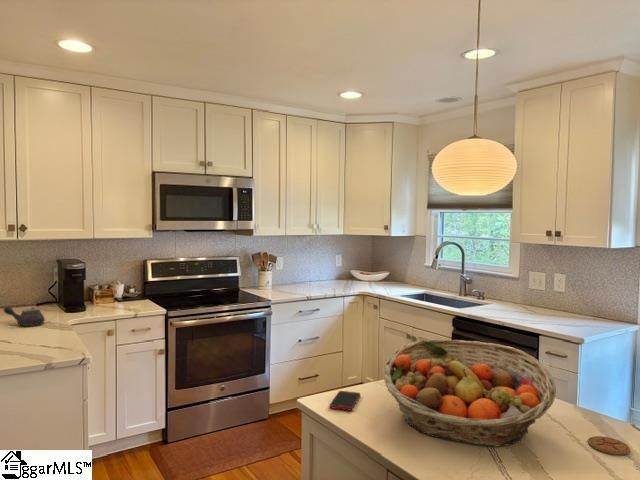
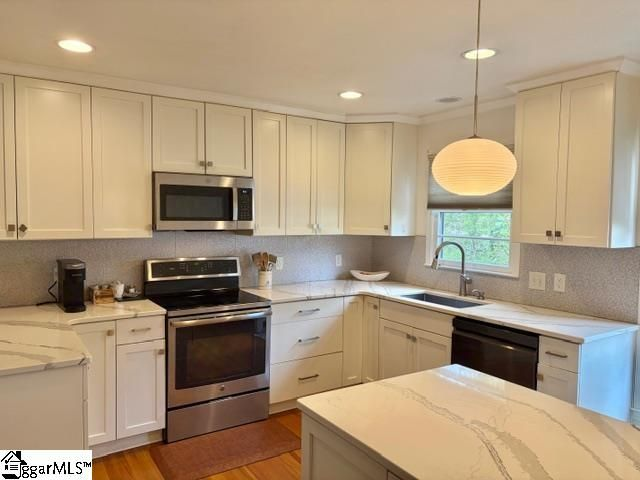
- coaster (608, 445)
- teapot (24, 314)
- cell phone (345, 400)
- fruit basket (464, 387)
